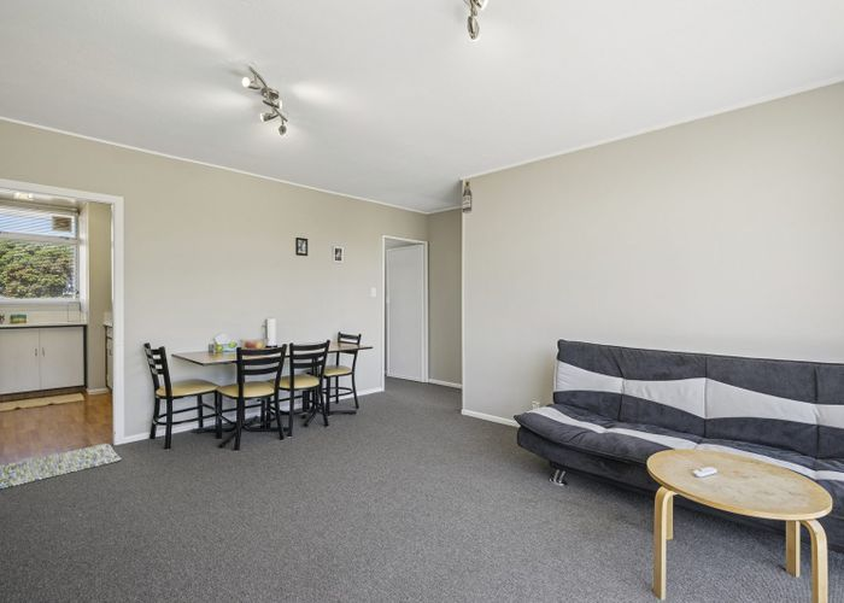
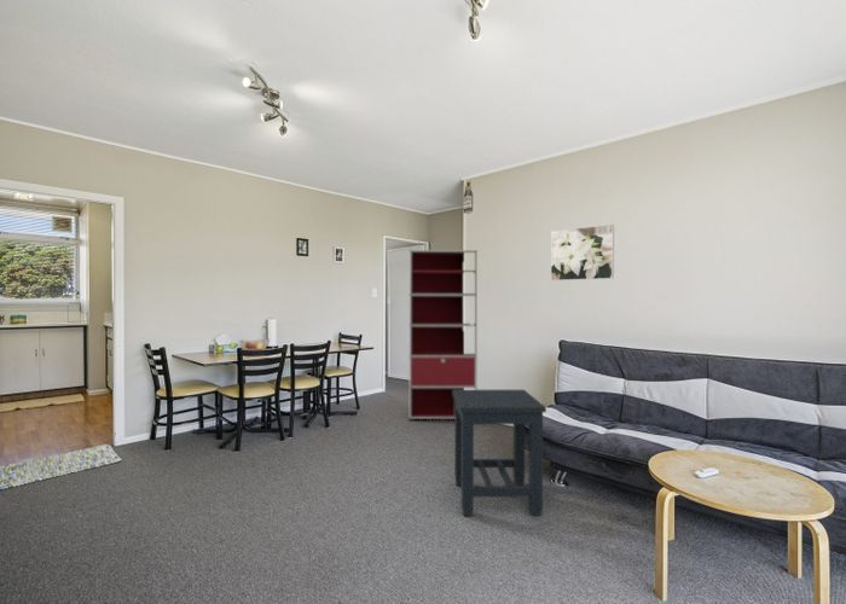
+ side table (494, 459)
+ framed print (580, 254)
+ bookshelf (441, 333)
